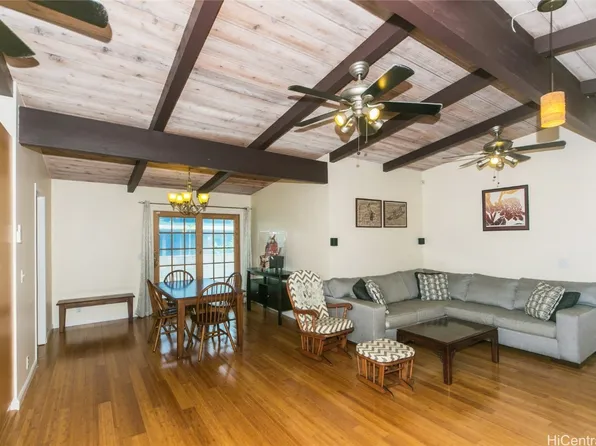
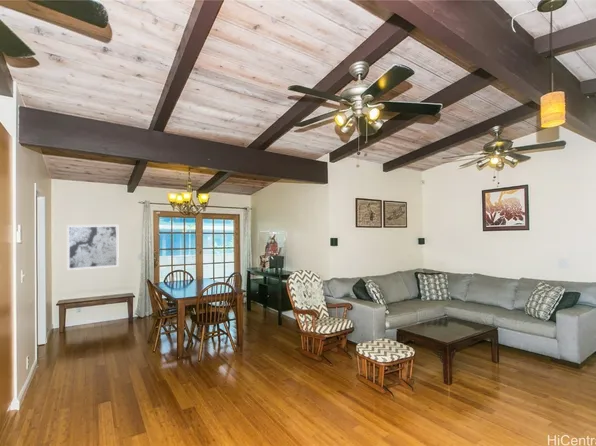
+ wall art (93, 246)
